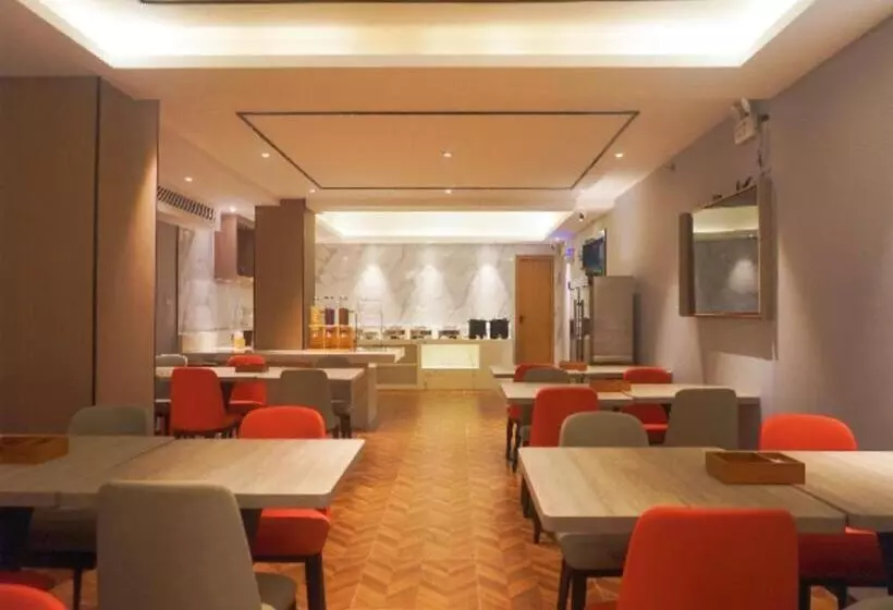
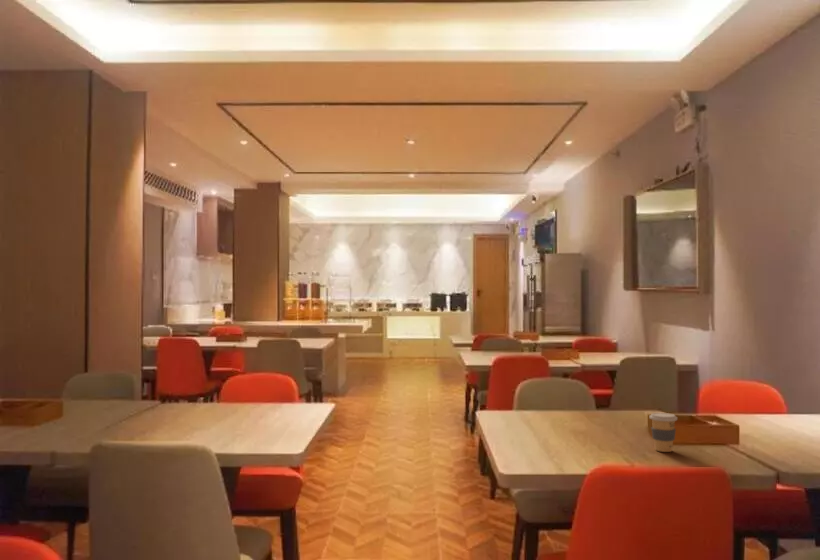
+ coffee cup (663, 432)
